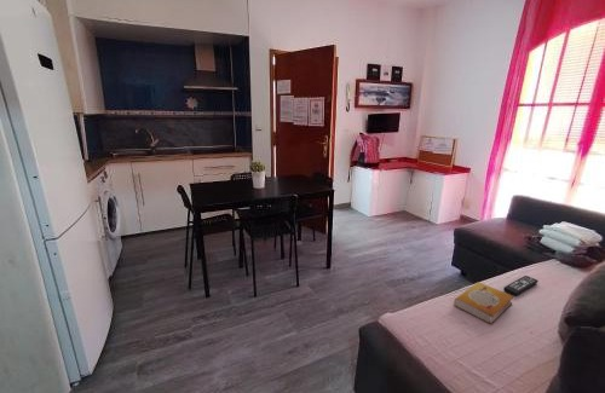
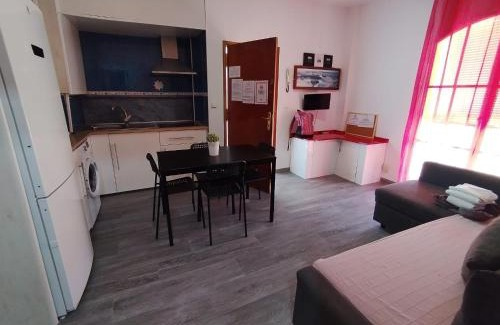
- remote control (520, 284)
- book (483, 300)
